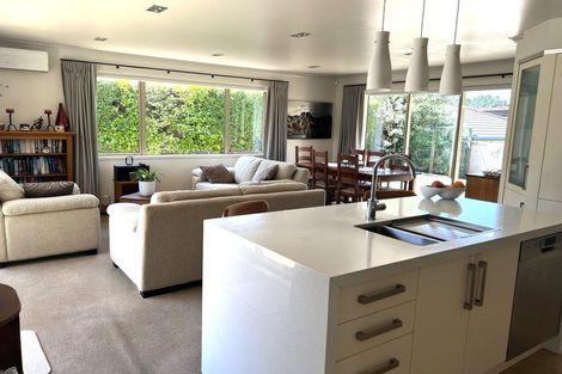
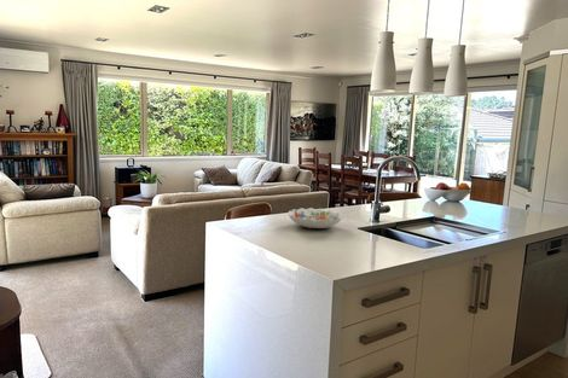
+ decorative bowl (314, 219)
